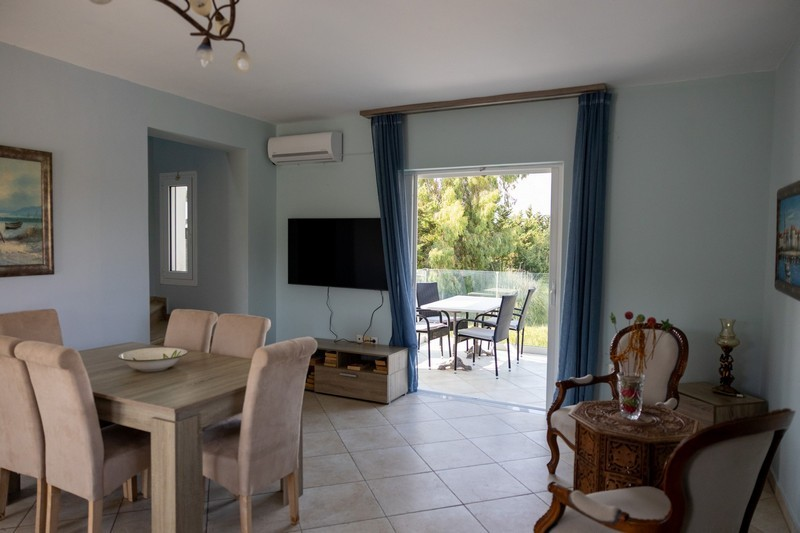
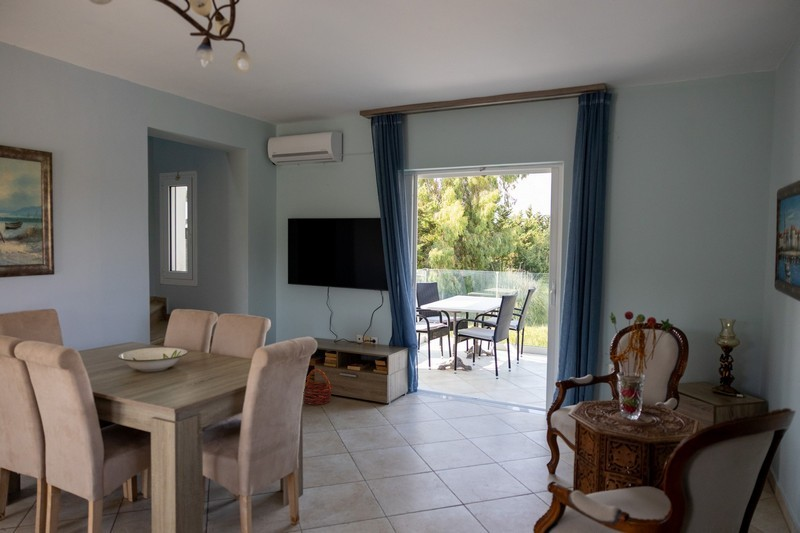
+ basket (317, 385)
